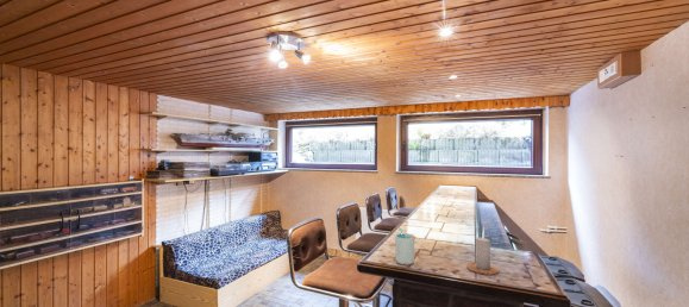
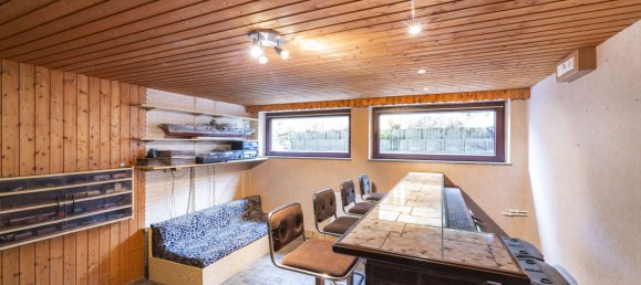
- cup (405, 245)
- candle (482, 248)
